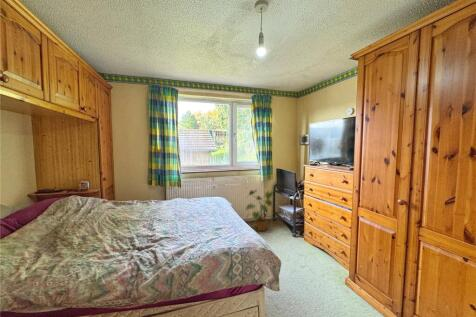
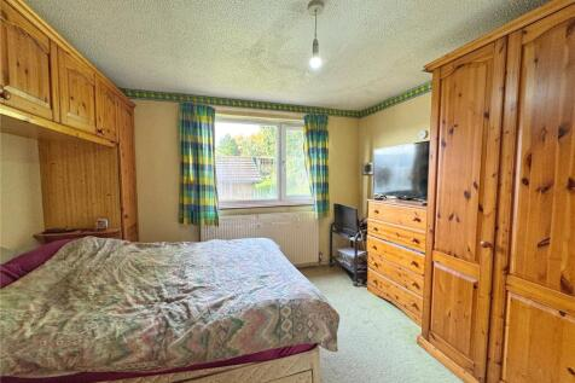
- house plant (262, 209)
